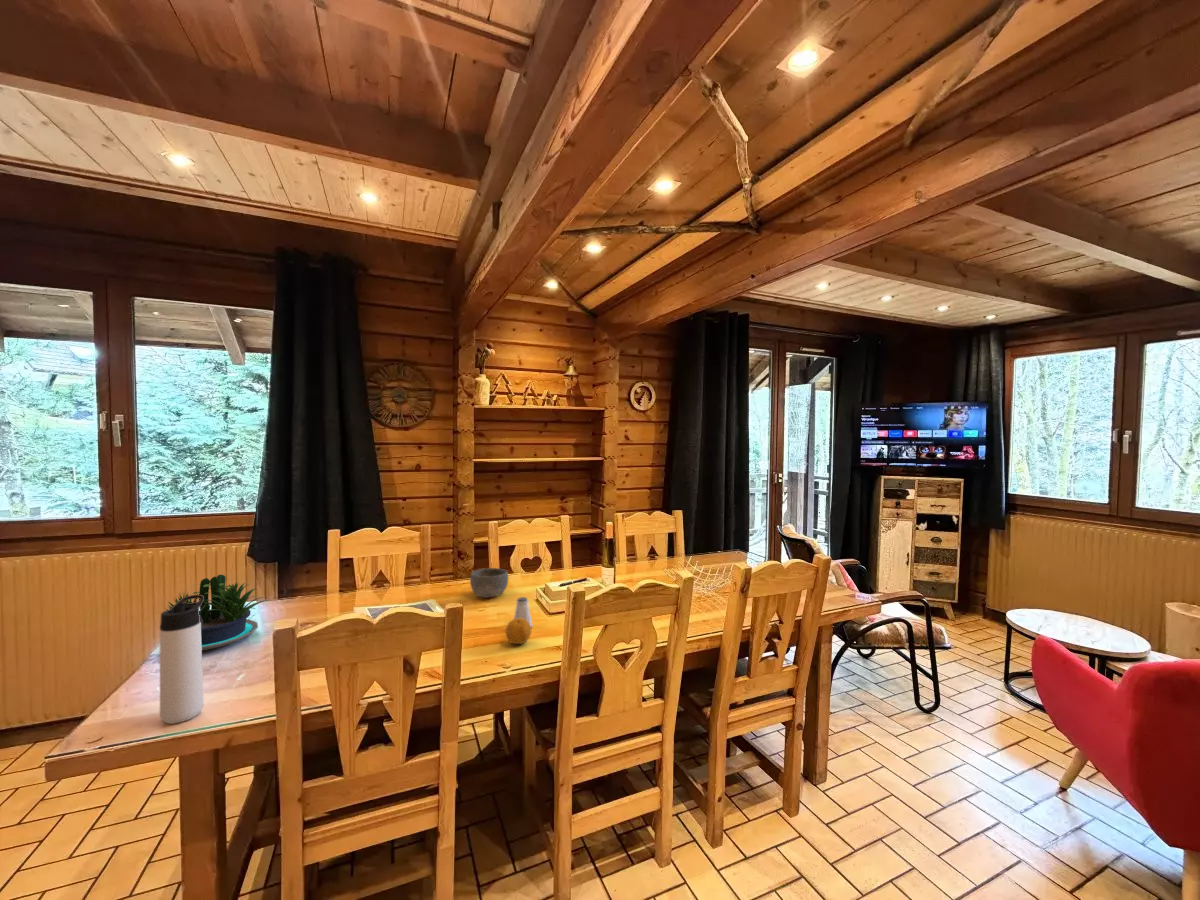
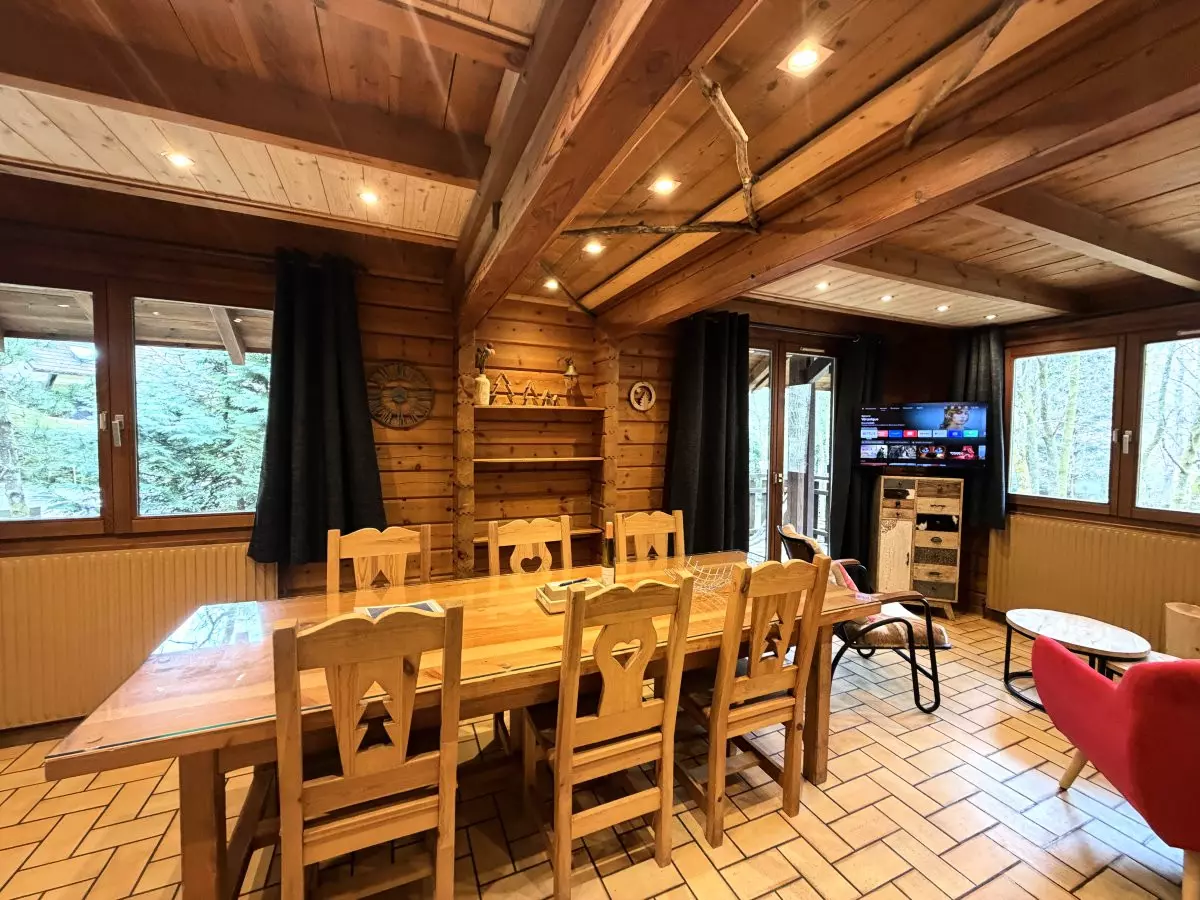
- potted plant (218, 608)
- bowl (489, 583)
- fruit (518, 630)
- thermos bottle (185, 656)
- saltshaker (522, 612)
